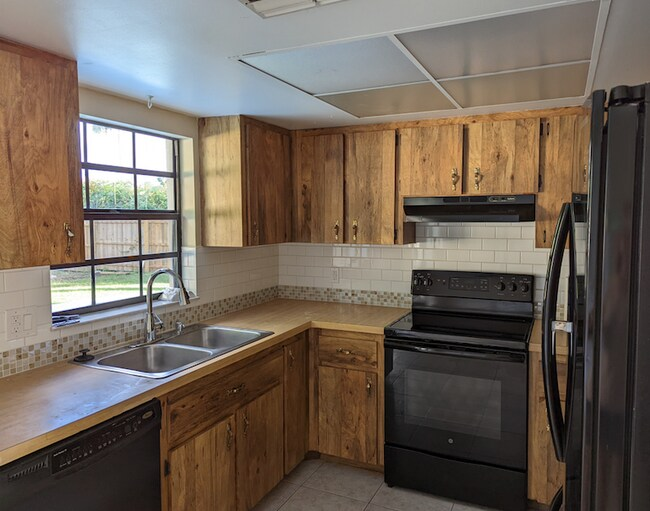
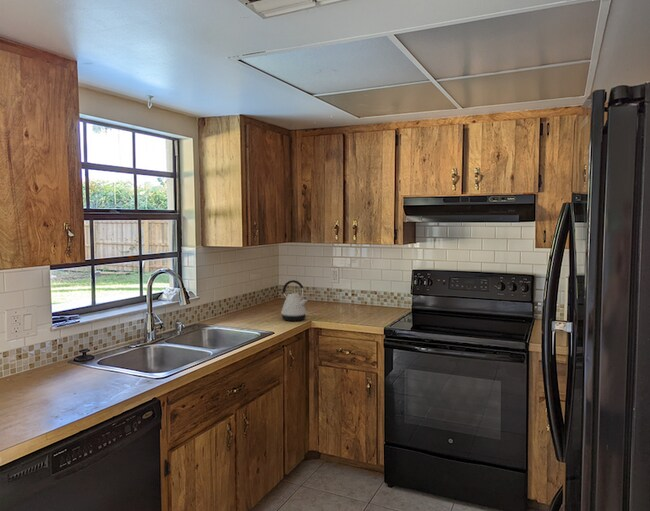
+ kettle (294, 299)
